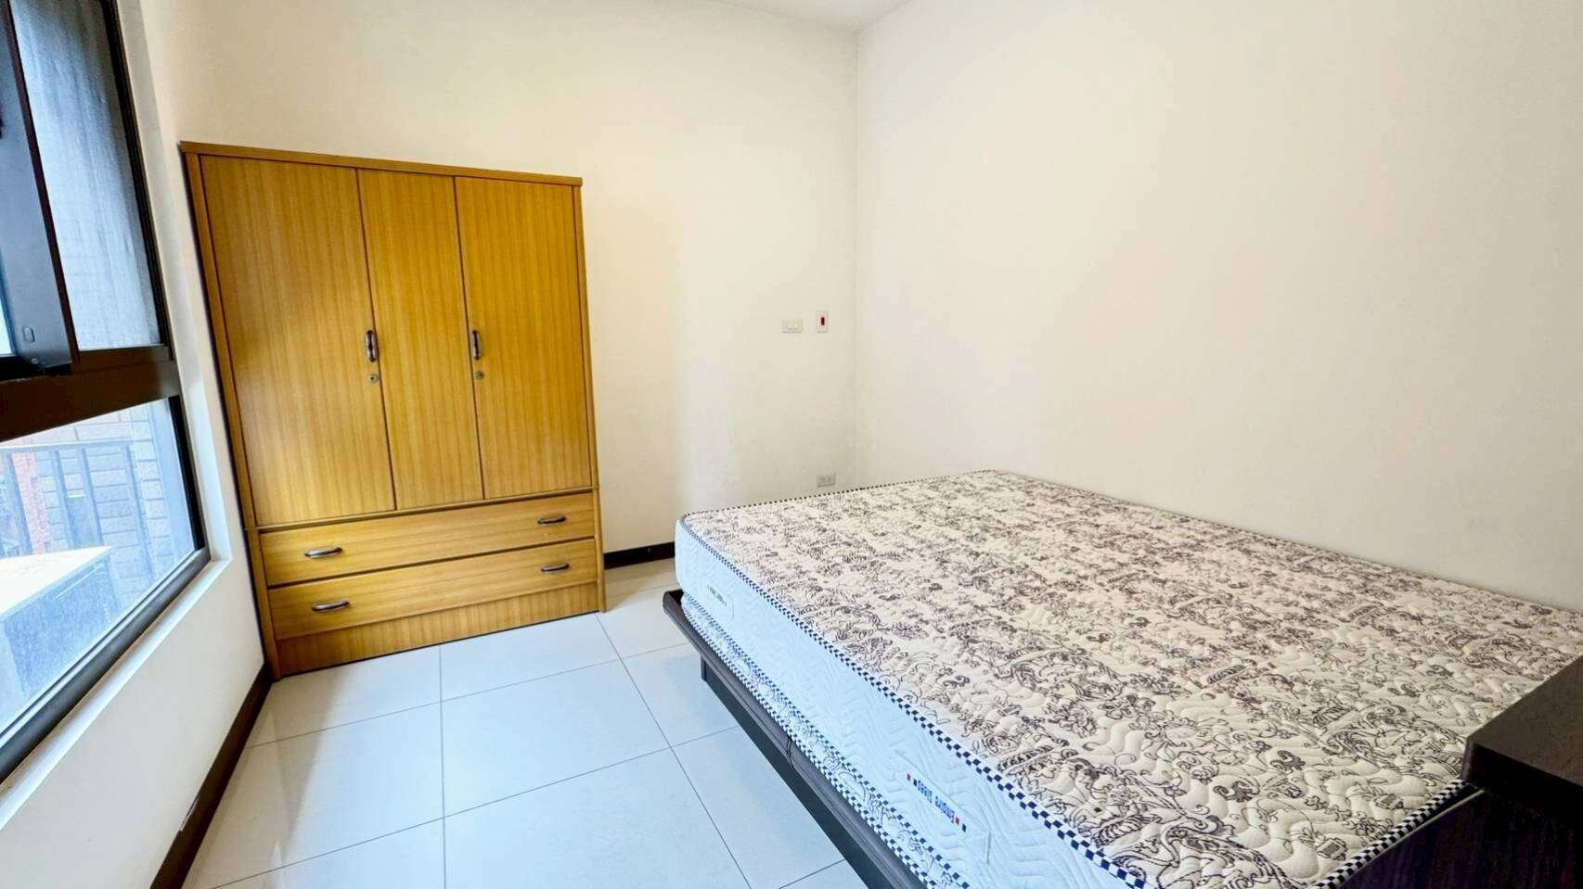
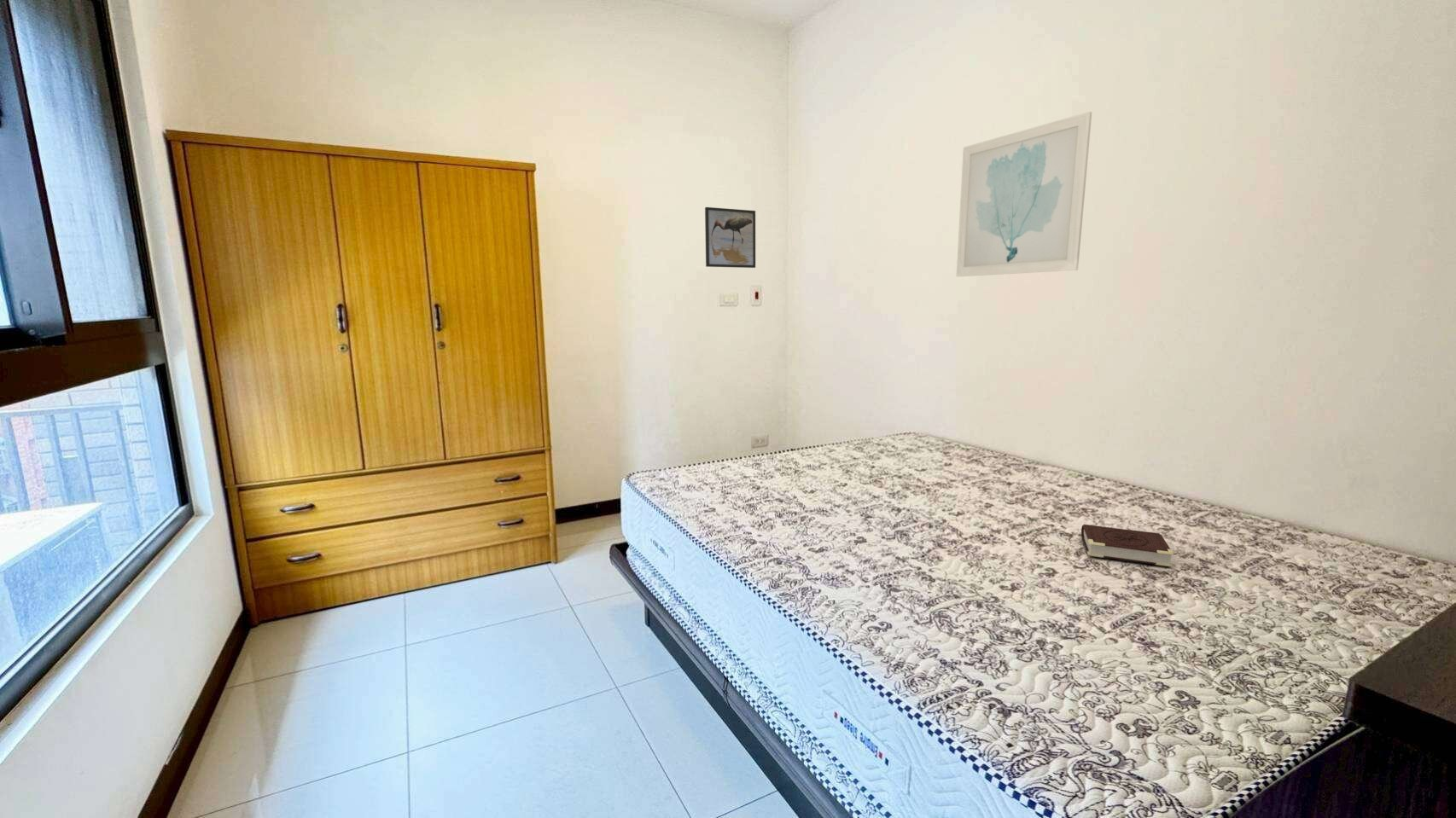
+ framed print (731, 238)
+ wall art (1016, 204)
+ book (1124, 542)
